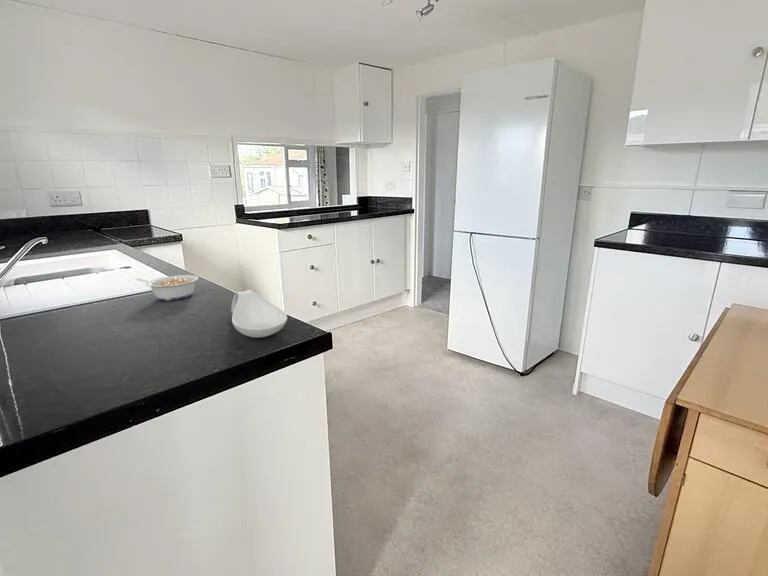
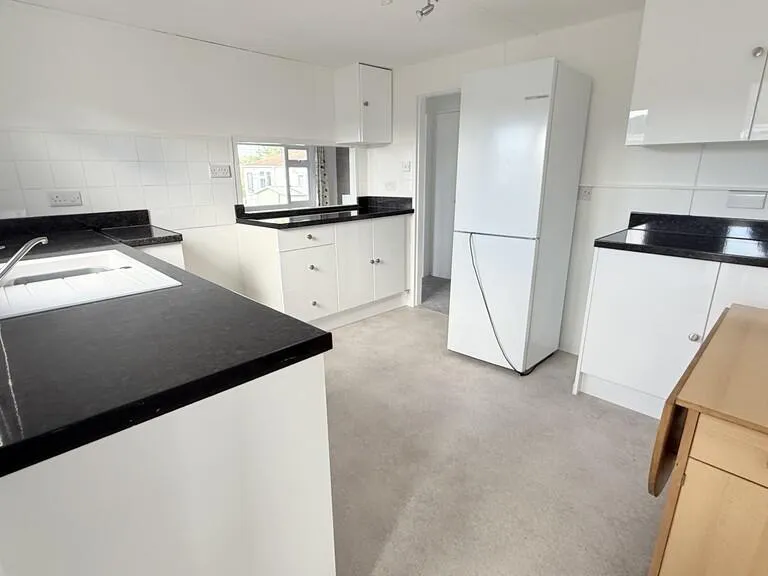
- legume (171, 287)
- spoon rest (252, 311)
